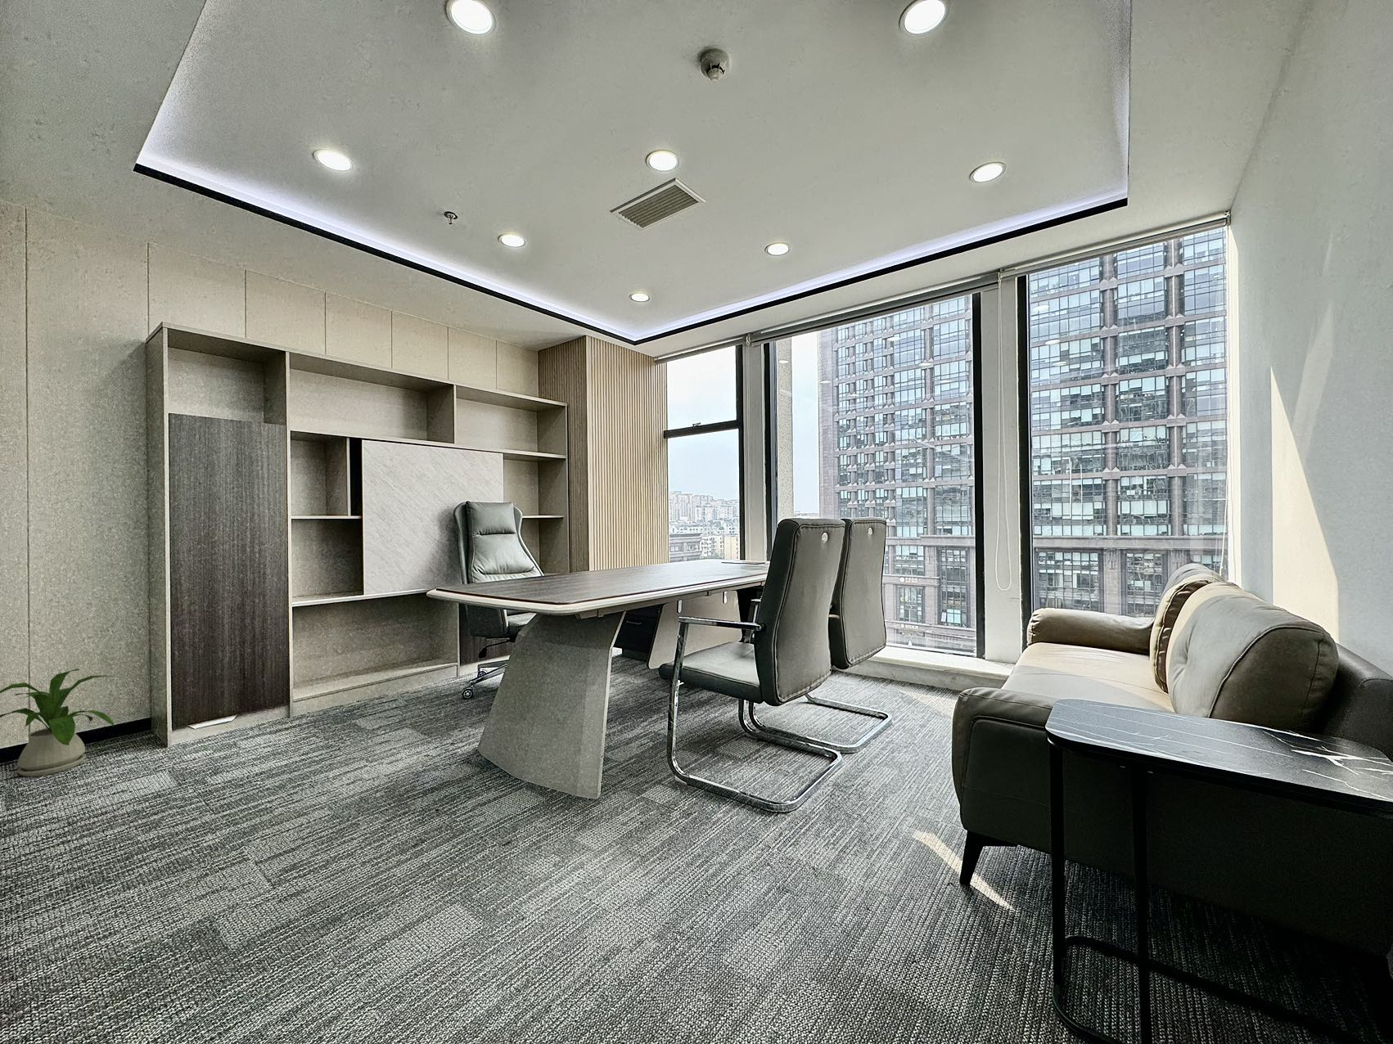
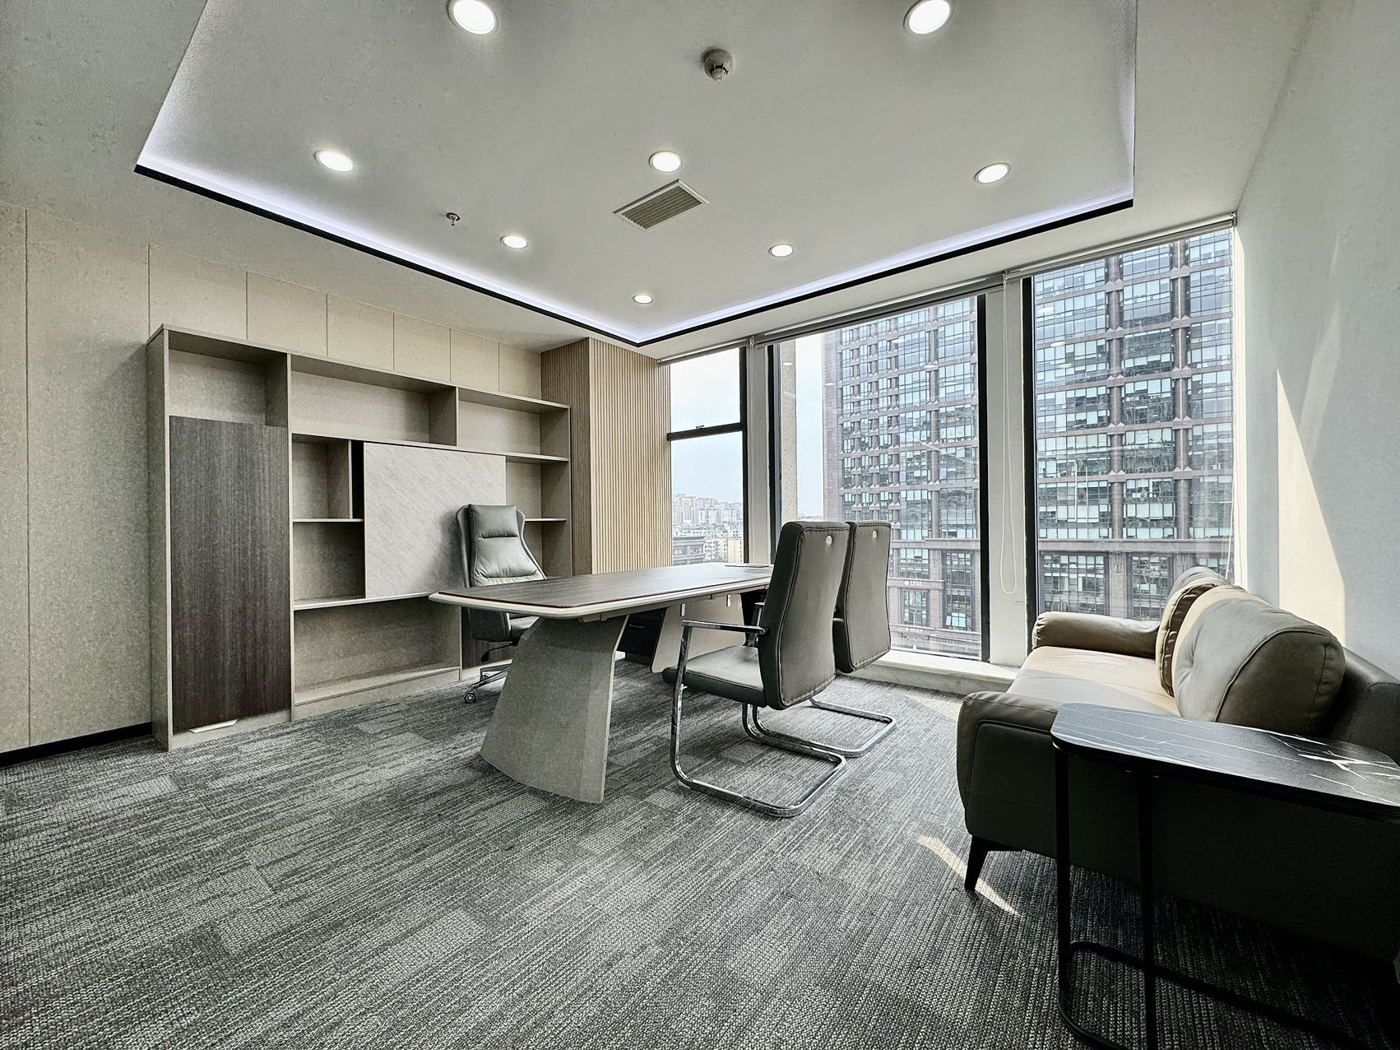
- house plant (55, 714)
